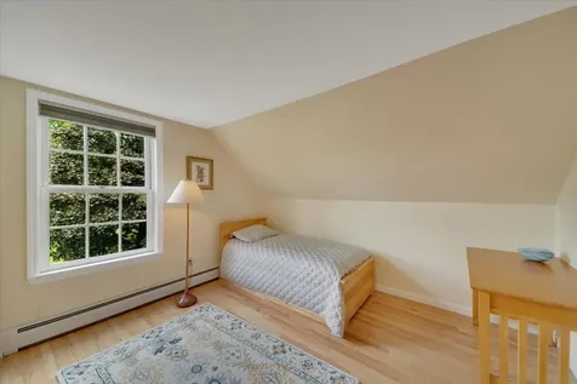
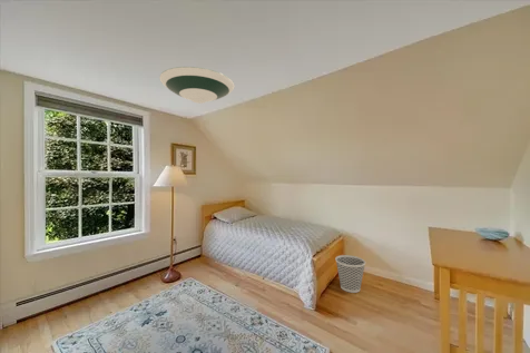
+ wastebasket (350, 274)
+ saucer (198, 92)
